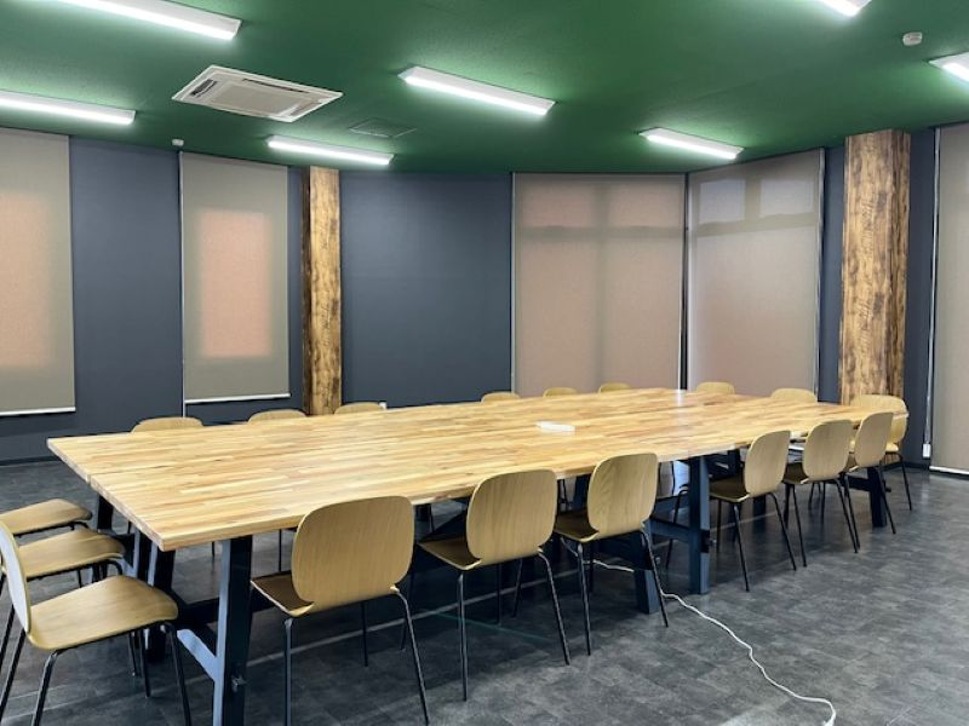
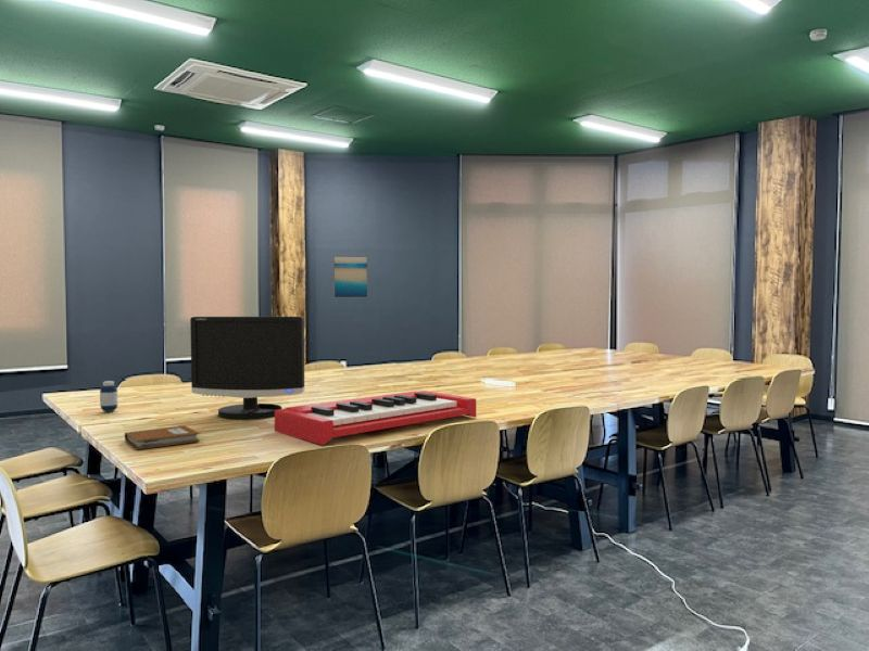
+ notebook (163, 436)
+ wall art (350, 277)
+ keyboard (380, 411)
+ monitor (249, 365)
+ medicine bottle (109, 396)
